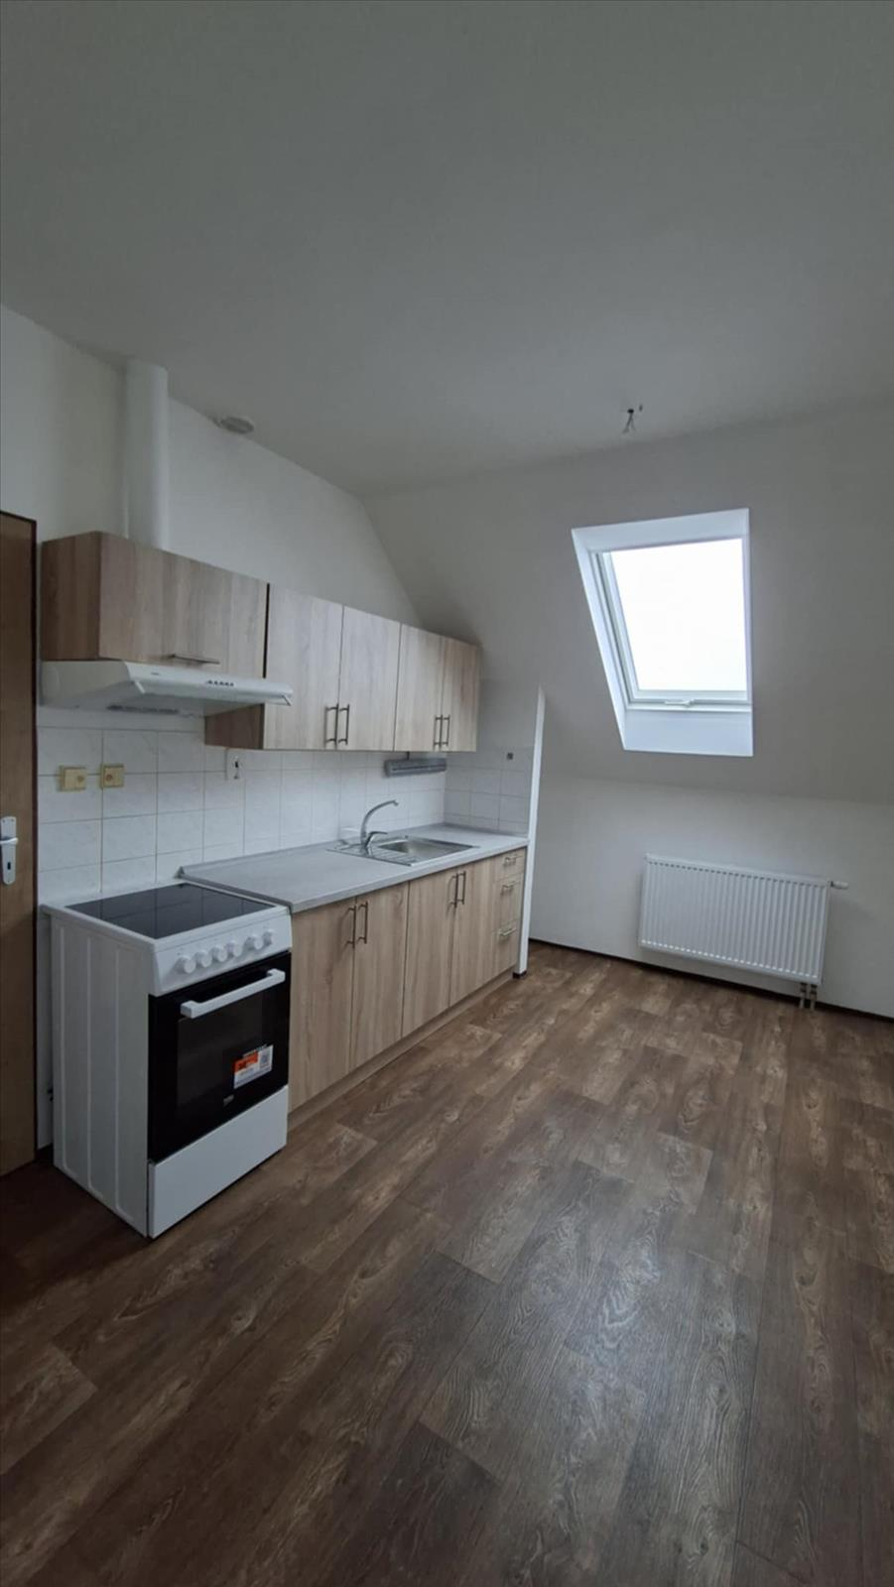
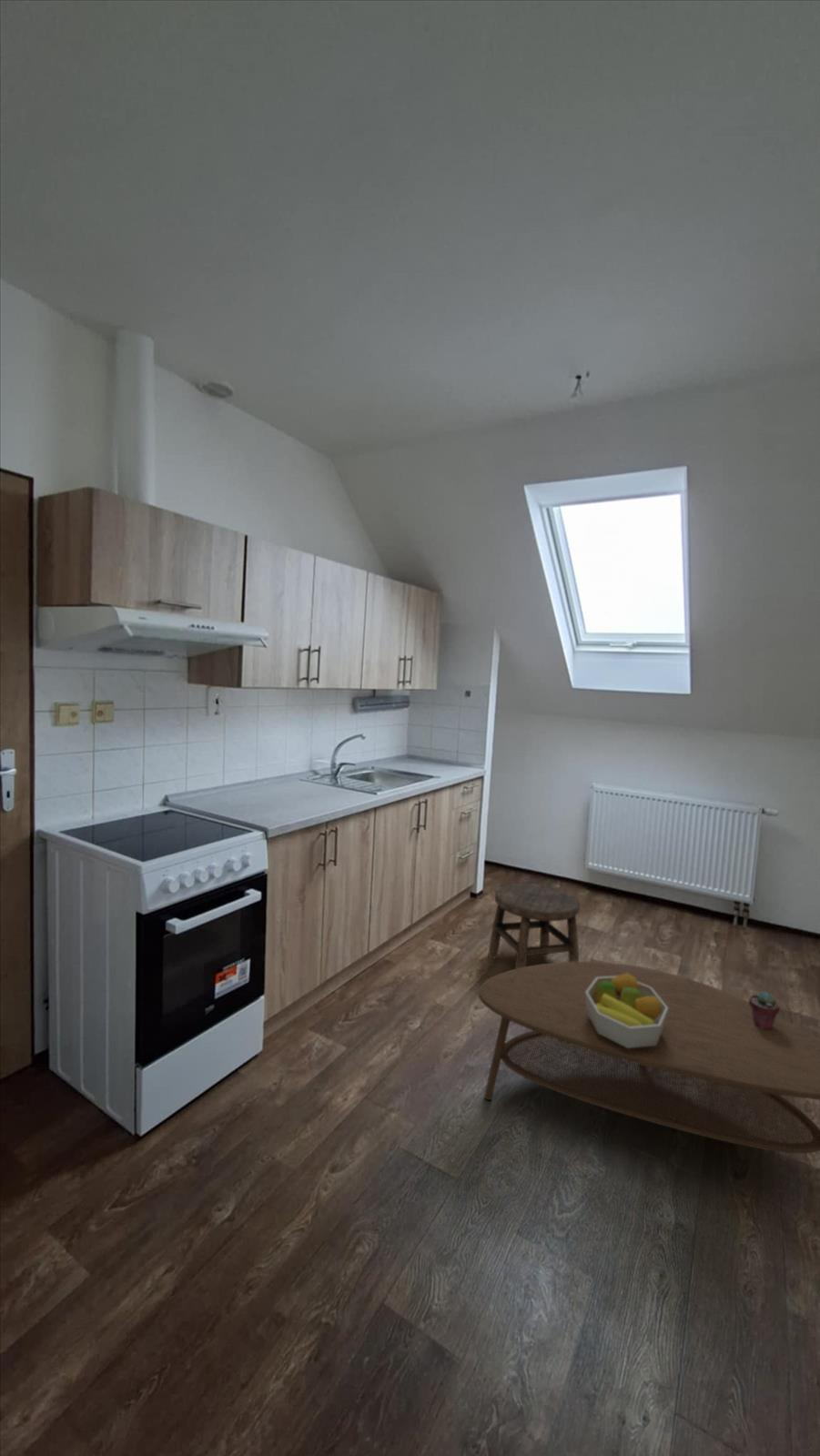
+ coffee table (647, 1059)
+ fruit bowl (625, 1006)
+ stool (534, 927)
+ potted succulent (764, 1007)
